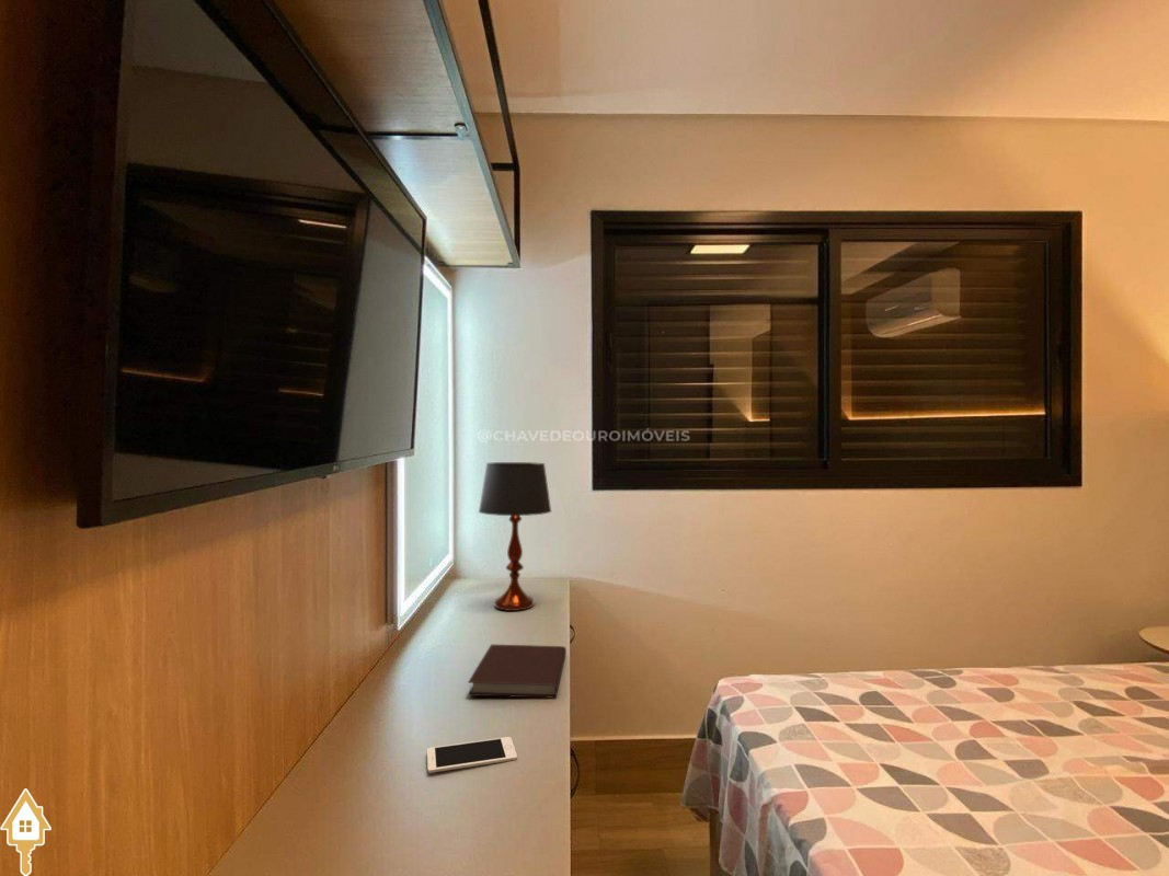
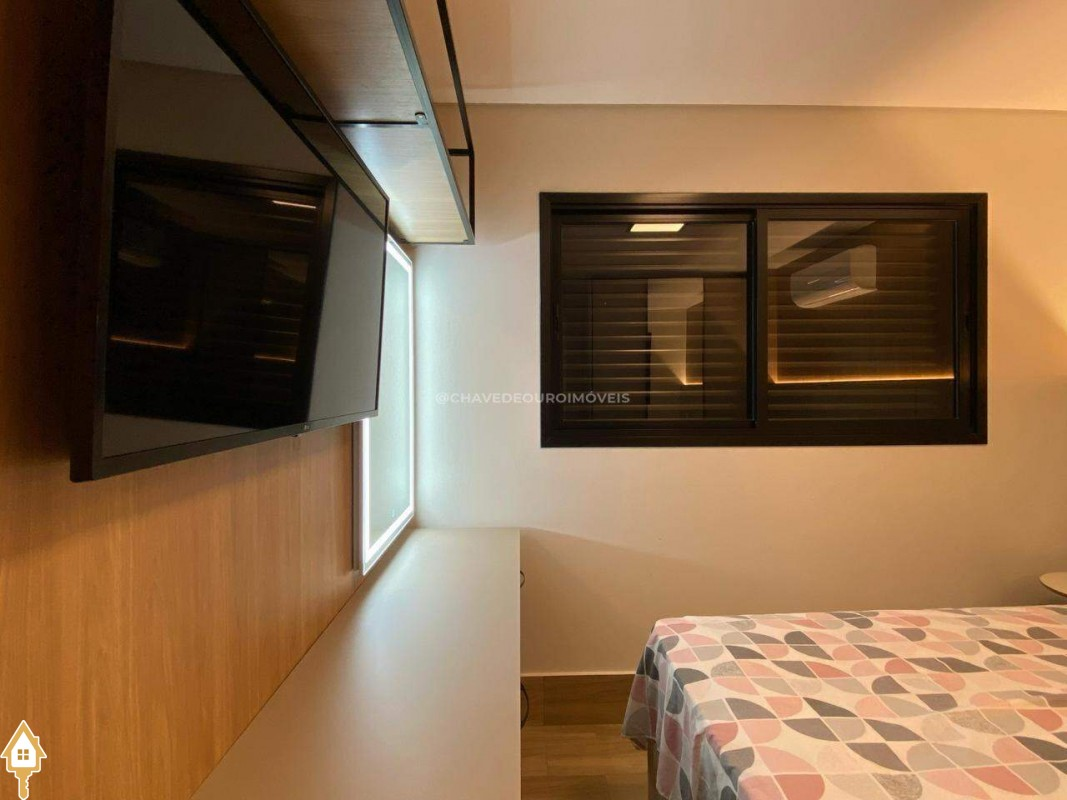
- table lamp (515, 533)
- notebook (520, 668)
- cell phone (471, 753)
